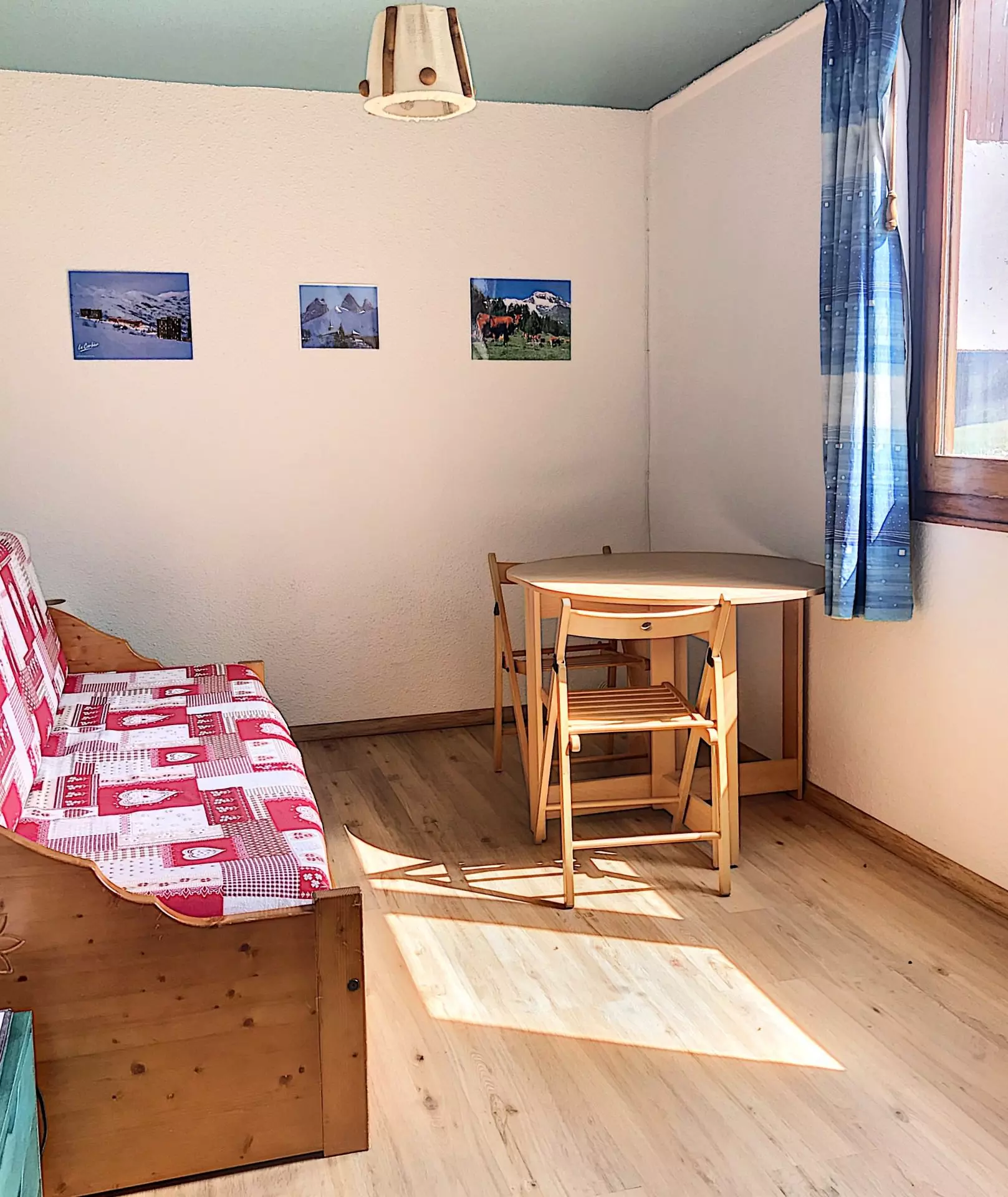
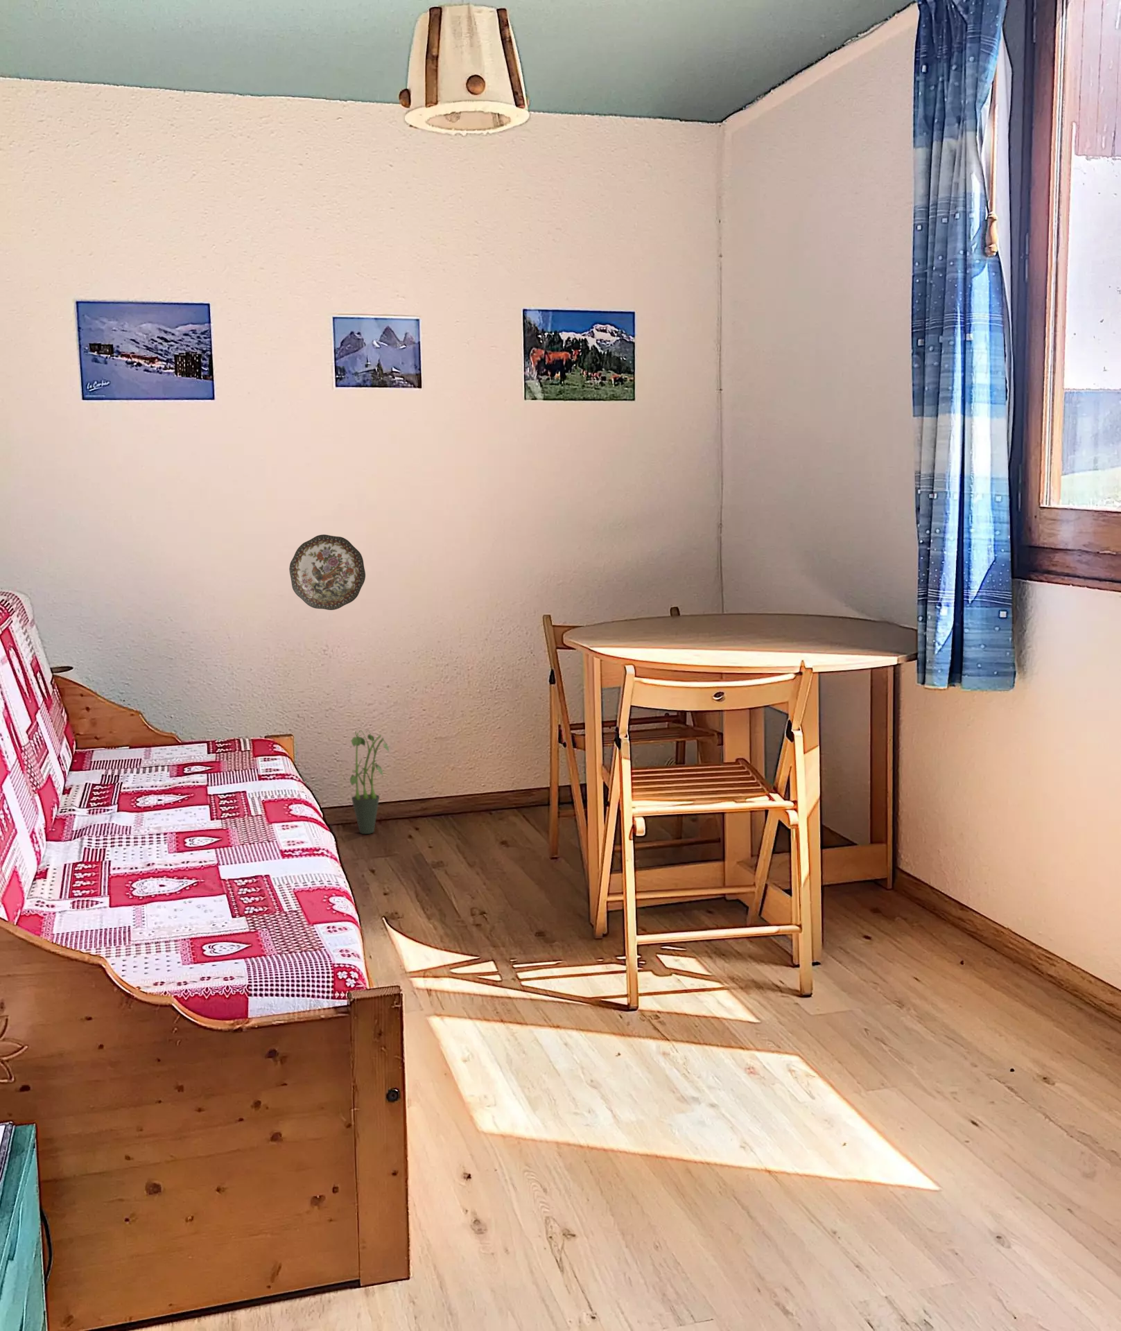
+ potted plant (369, 782)
+ decorative plate (327, 572)
